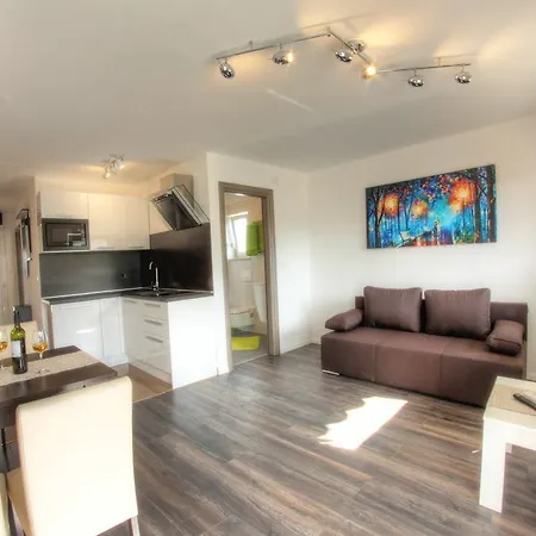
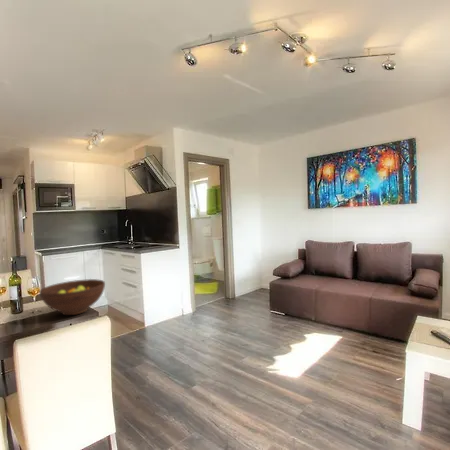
+ fruit bowl (74, 298)
